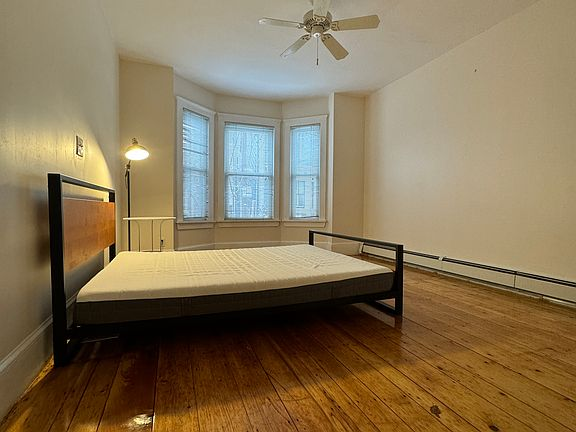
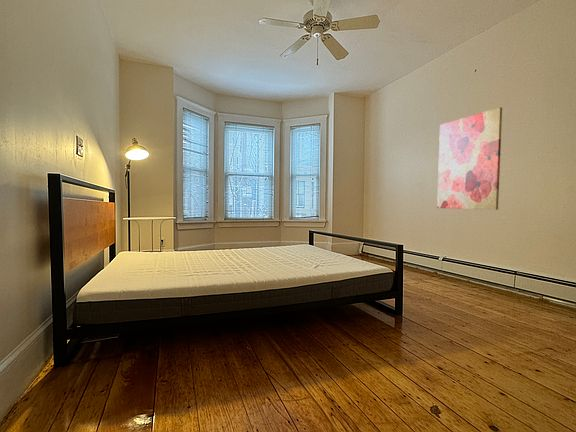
+ wall art (466, 163)
